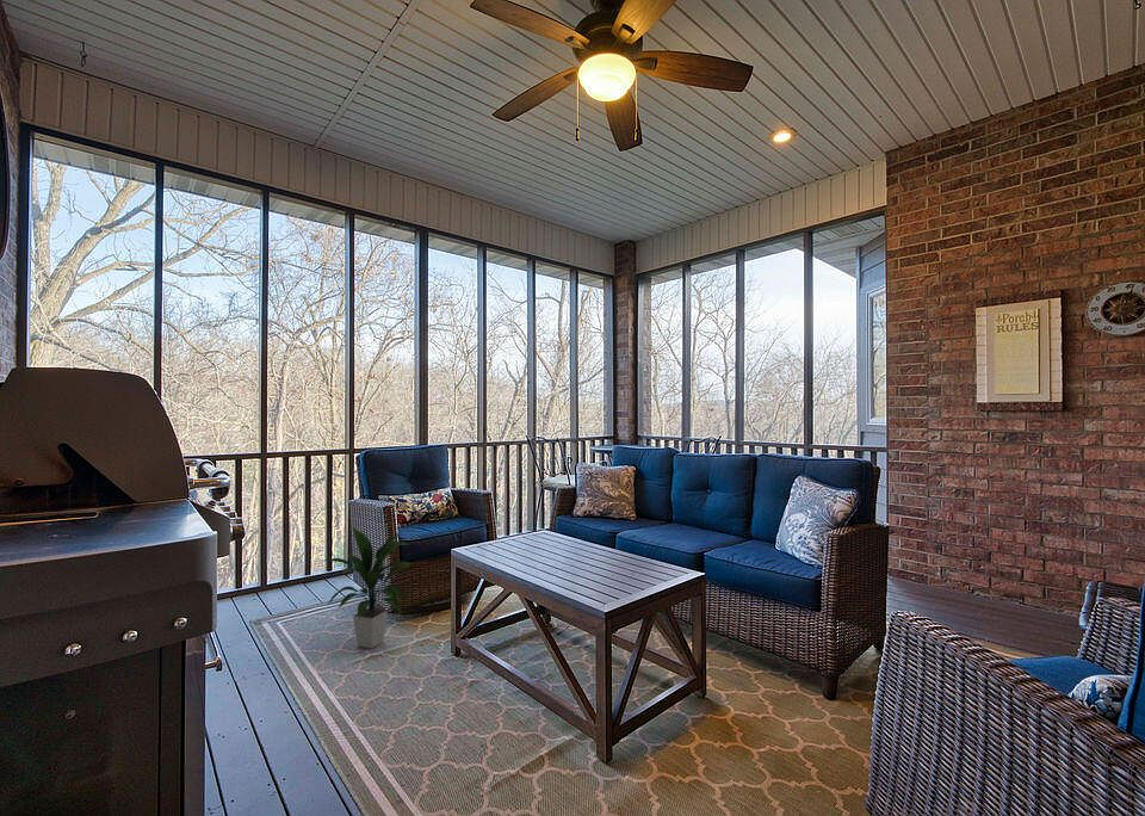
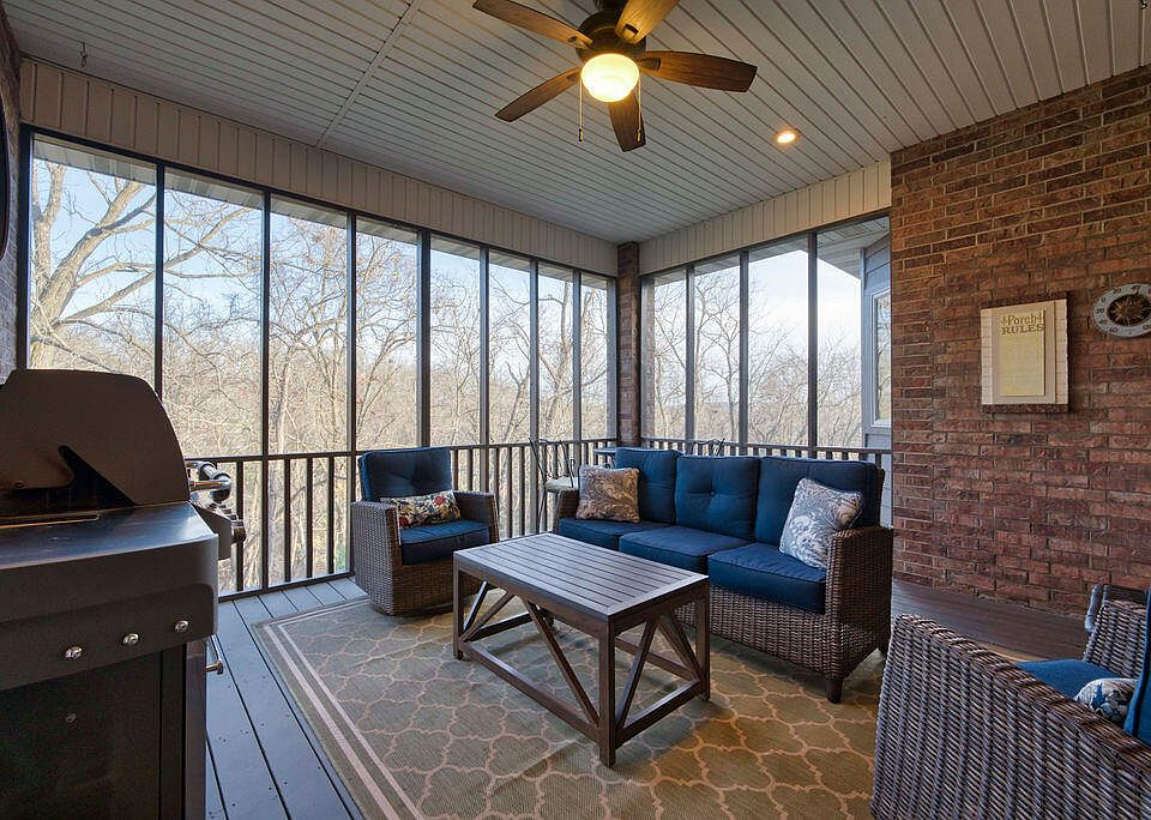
- indoor plant (375, 585)
